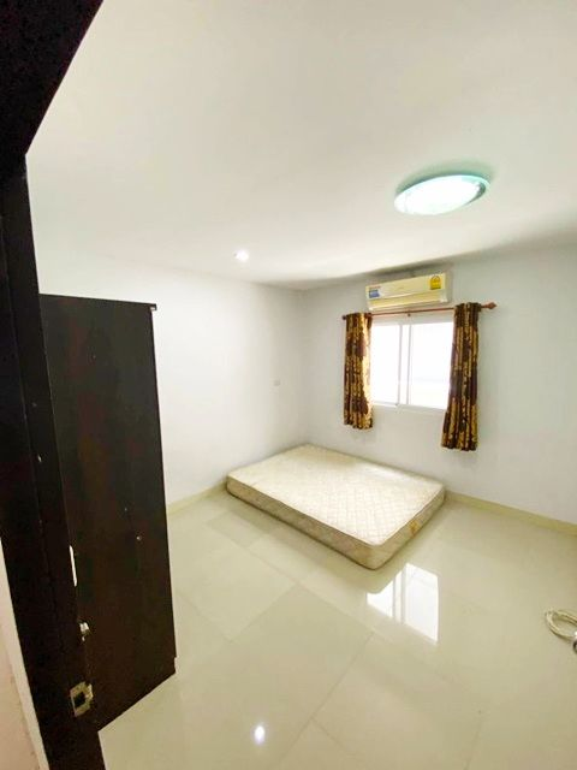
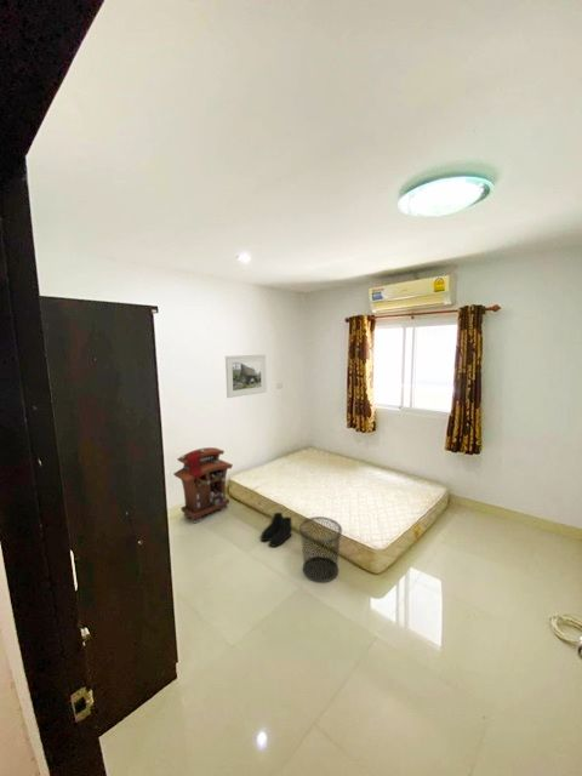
+ waste bin (320, 548)
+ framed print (246, 375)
+ nightstand (205, 480)
+ boots (276, 526)
